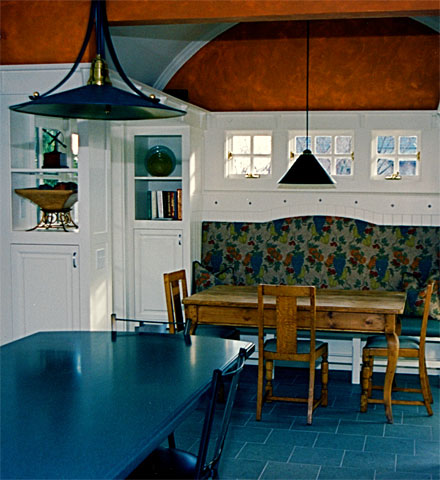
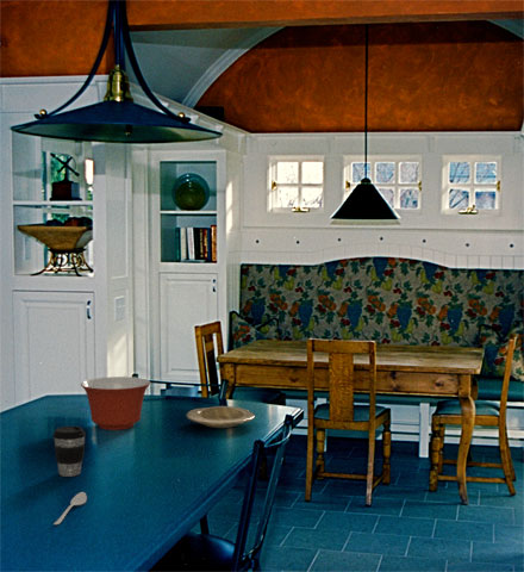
+ spoon (69, 508)
+ plate (220, 418)
+ coffee cup (69, 450)
+ mixing bowl (116, 404)
